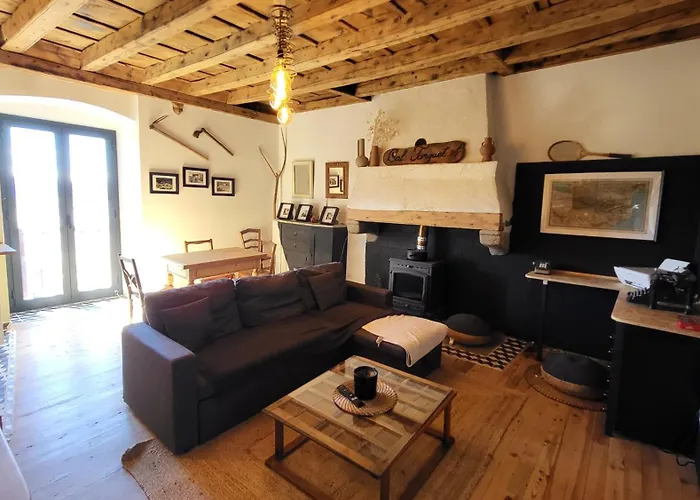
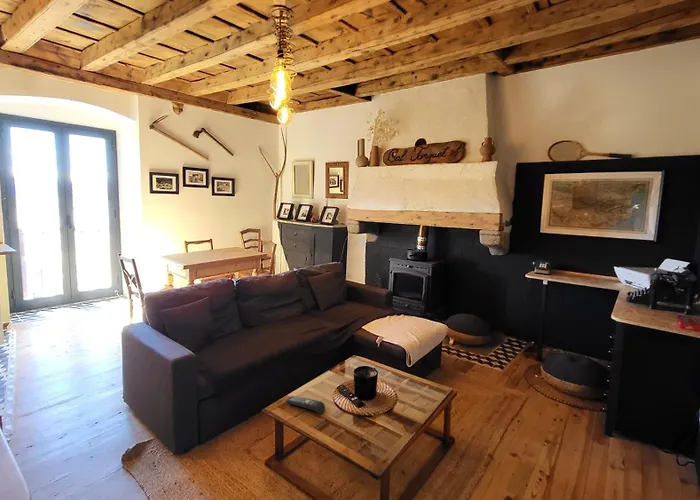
+ remote control (305, 403)
